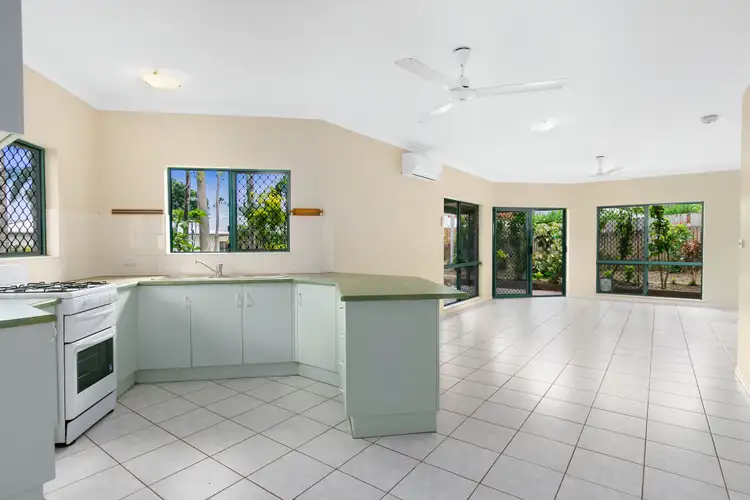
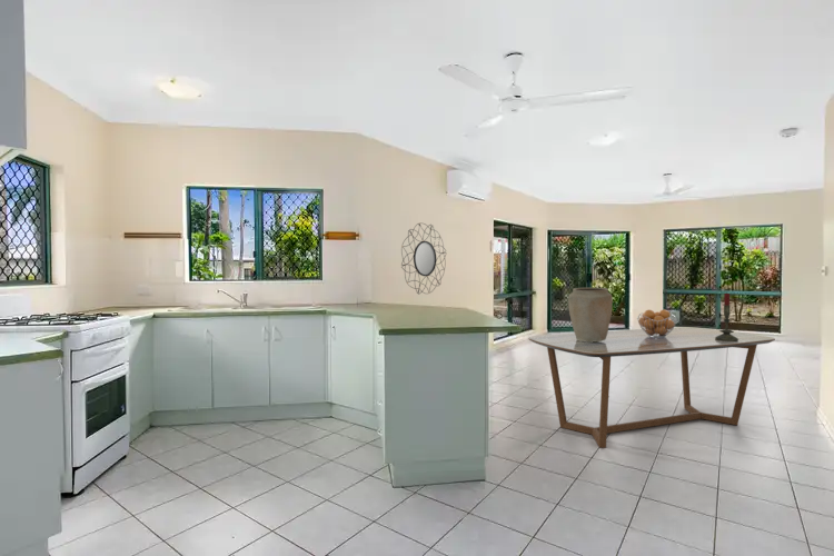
+ dining table (648, 354)
+ vase (589, 314)
+ candle (726, 315)
+ fruit basket (656, 322)
+ home mirror (425, 258)
